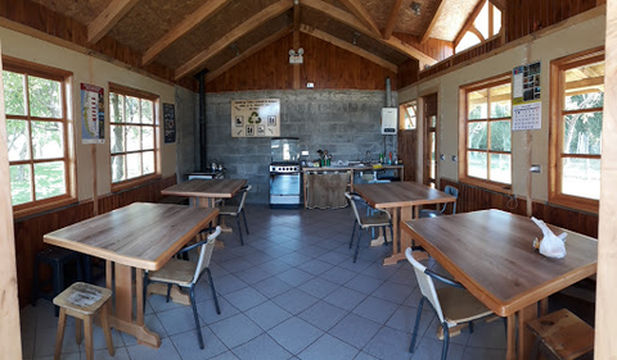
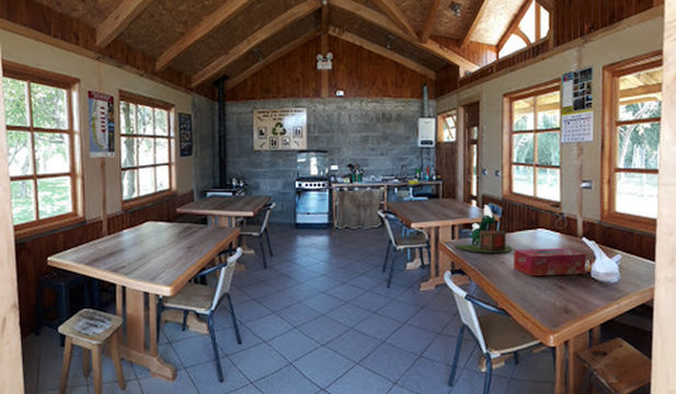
+ tissue box (548, 260)
+ plant pot (482, 225)
